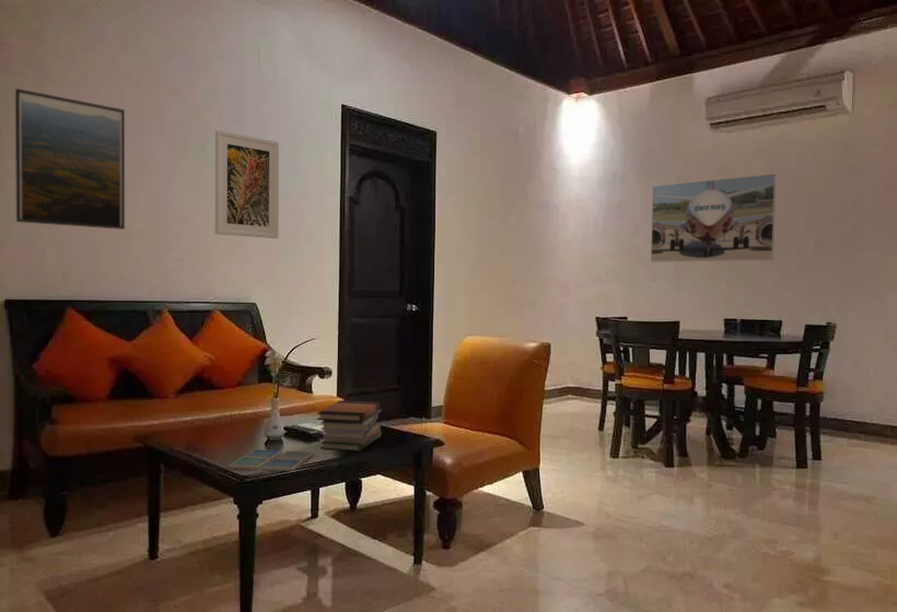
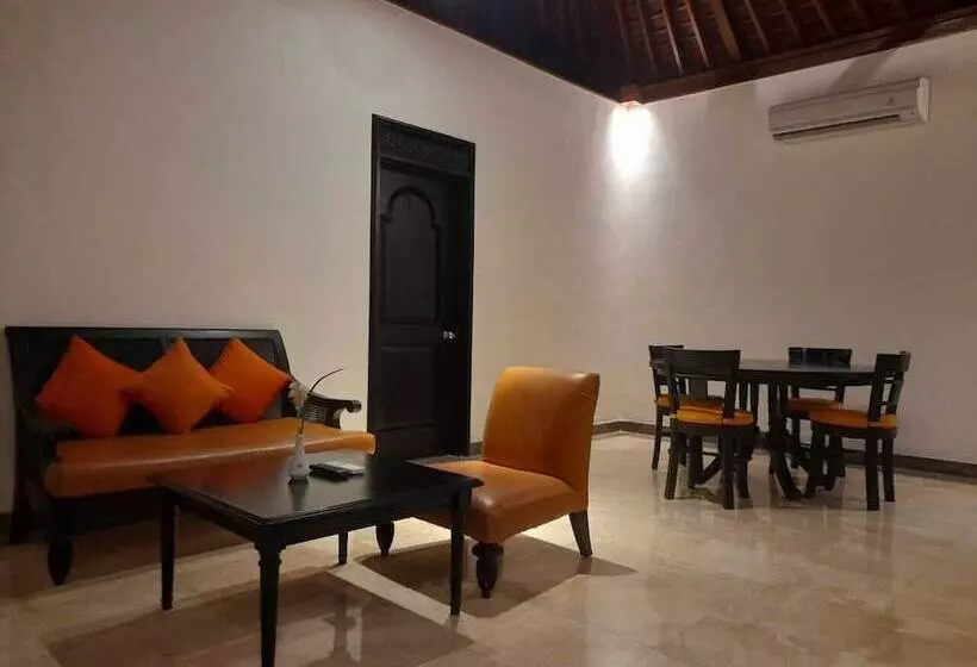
- drink coaster (272, 459)
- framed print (72, 163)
- book stack (350, 424)
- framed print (709, 221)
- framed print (247, 186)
